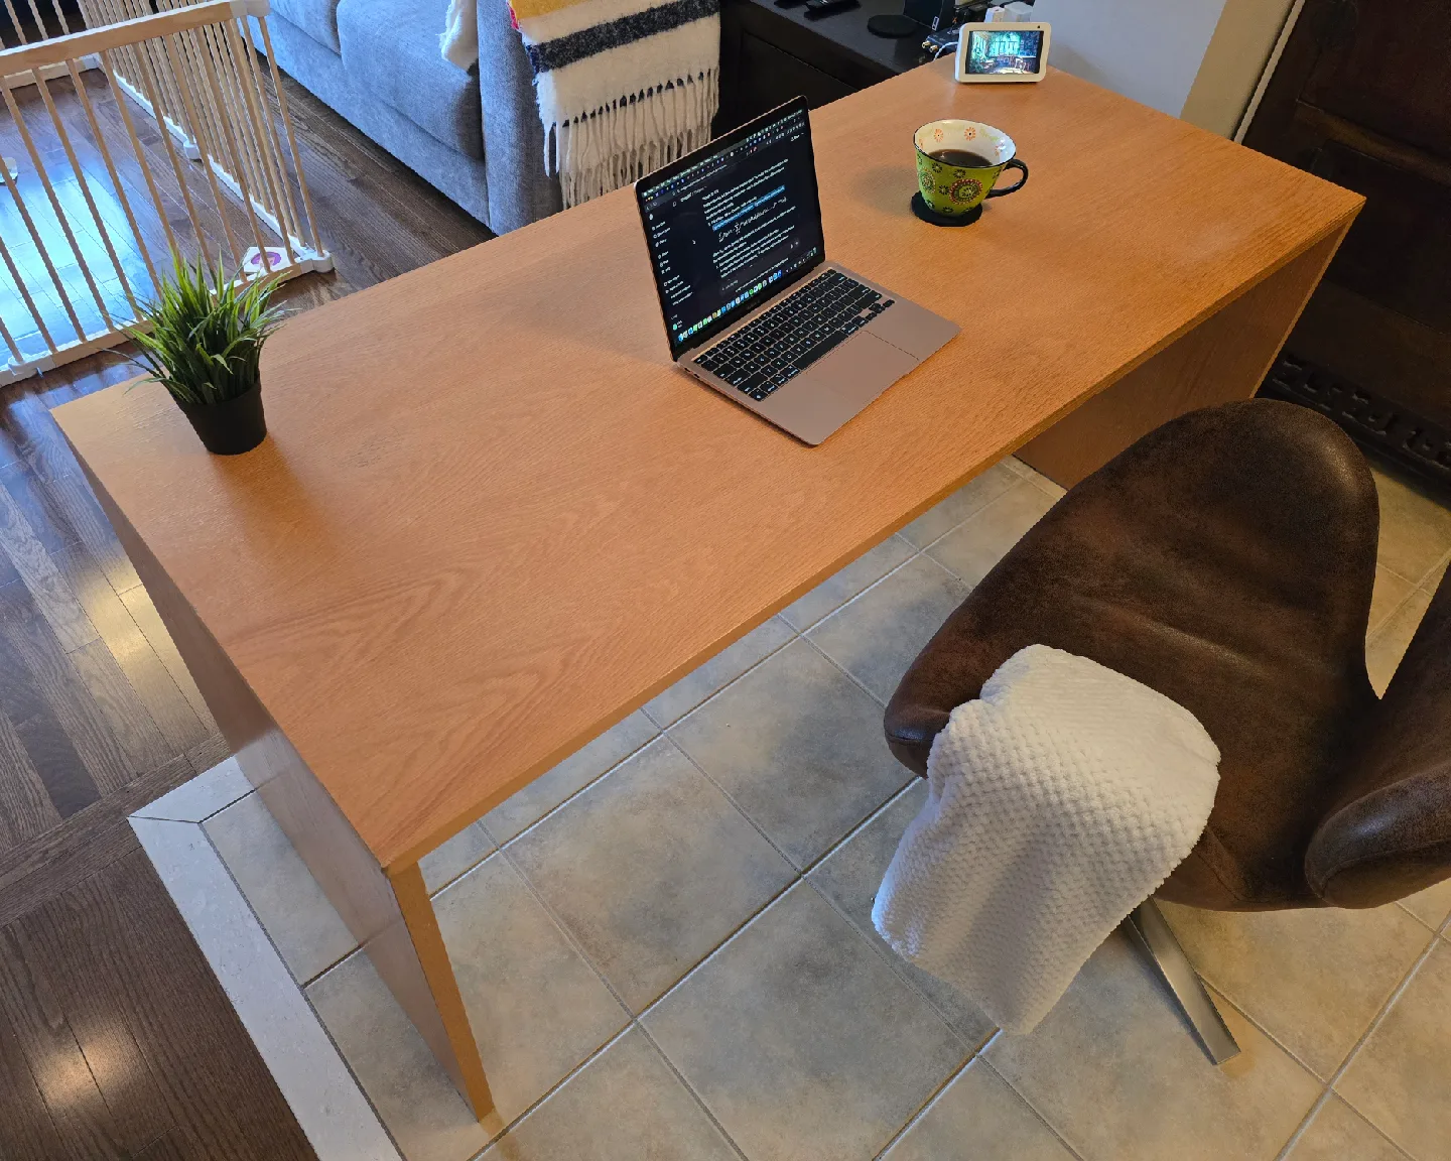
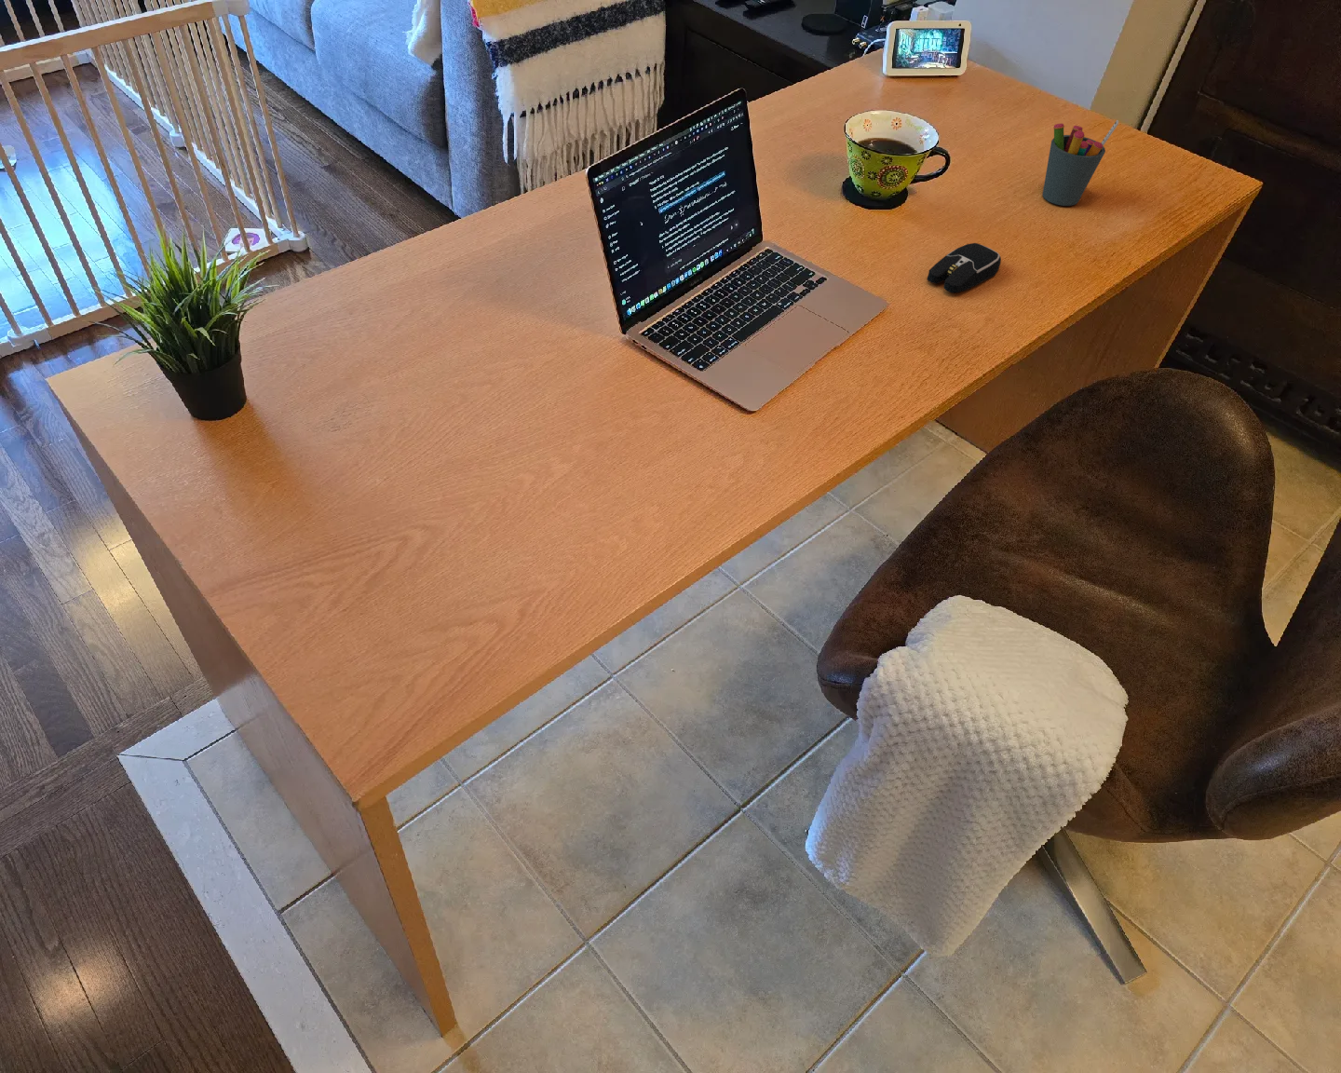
+ computer mouse (966, 265)
+ pen holder (1074, 159)
